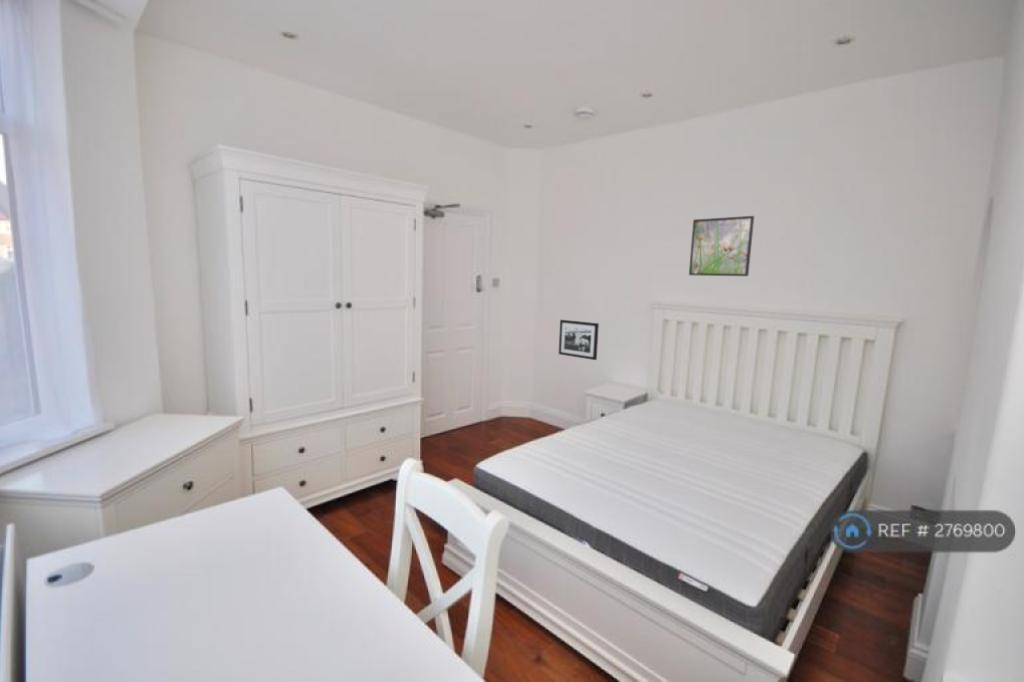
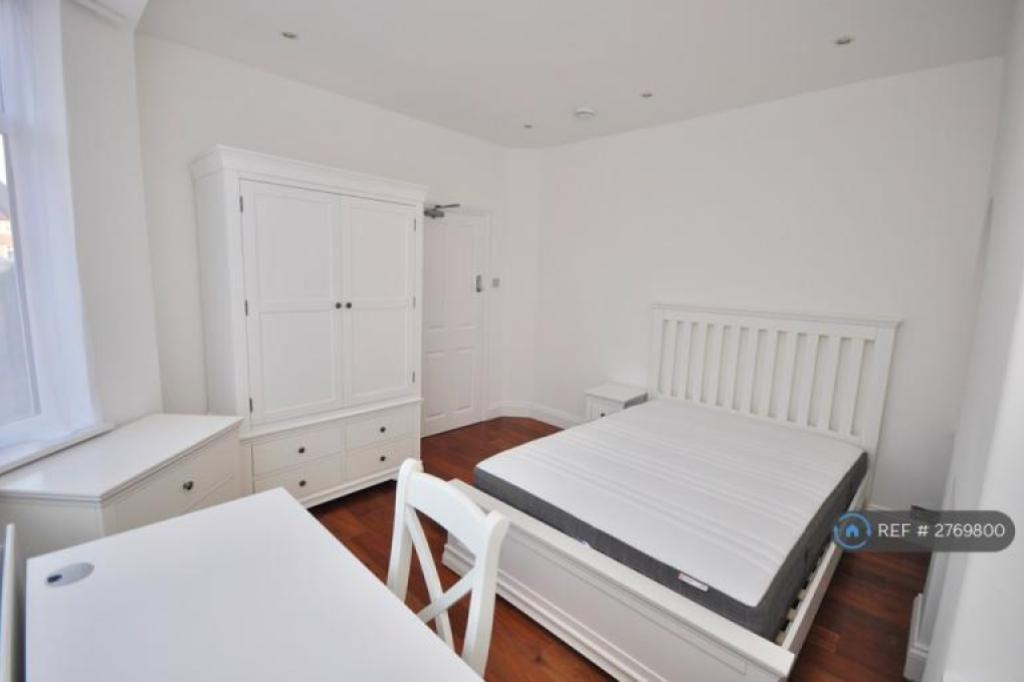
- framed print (720, 247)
- picture frame (577, 339)
